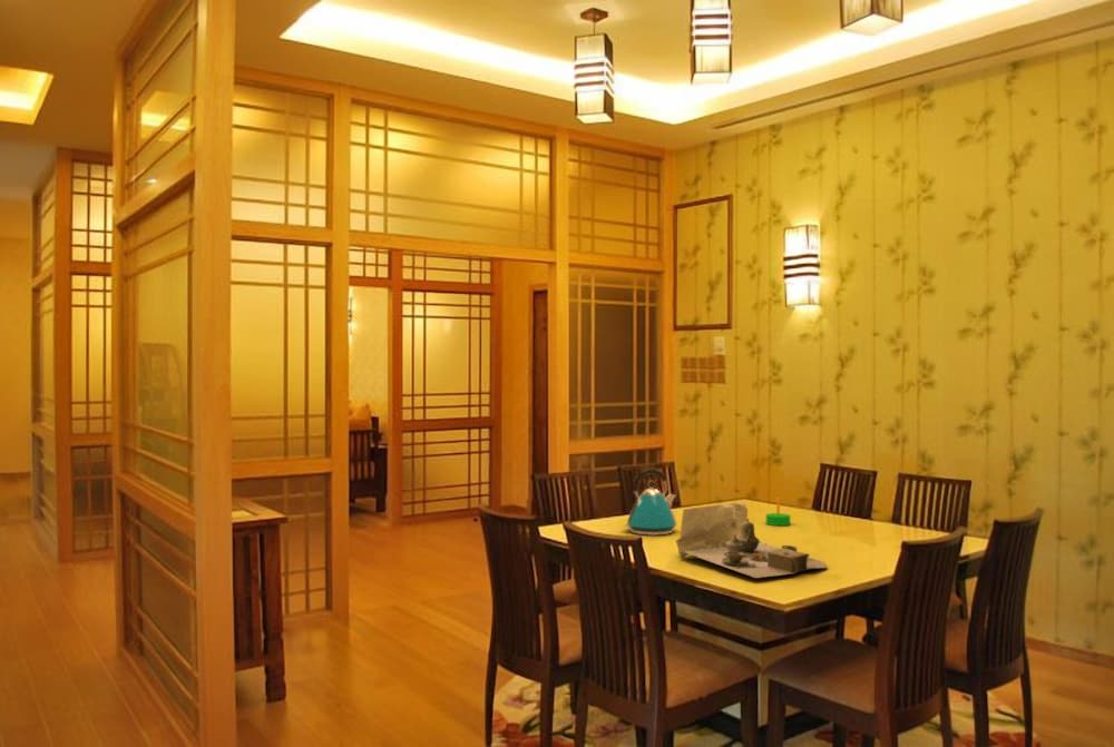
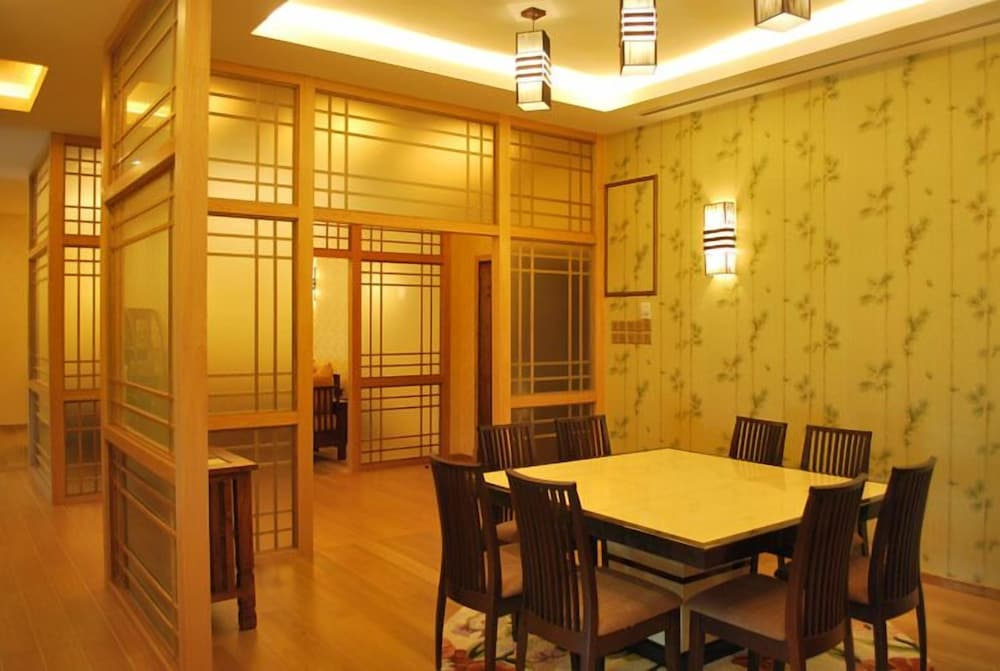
- tea set (752, 535)
- candle (778, 509)
- kettle (649, 499)
